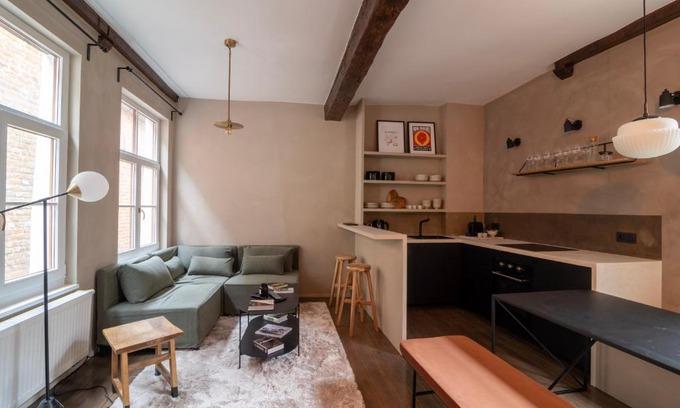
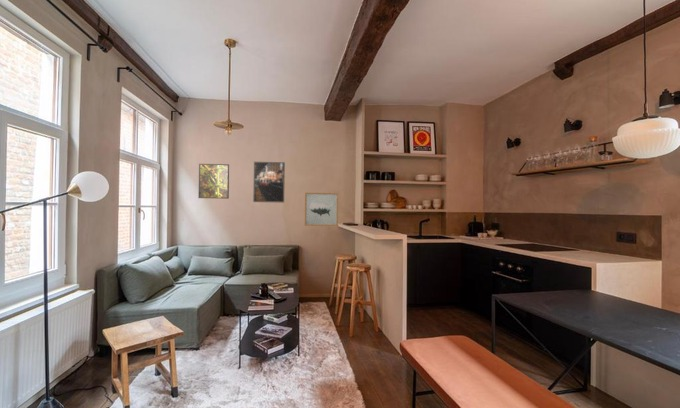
+ wall art (321, 209)
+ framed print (269, 182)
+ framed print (213, 181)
